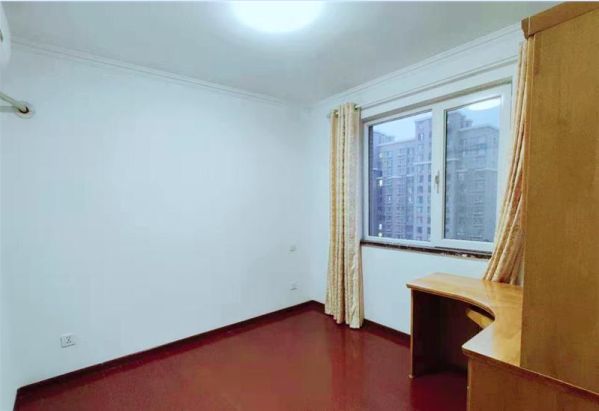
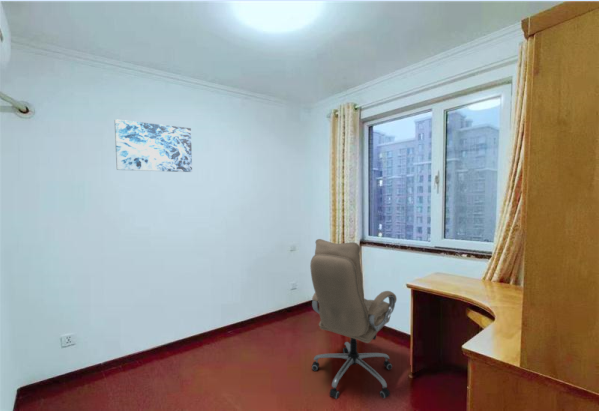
+ office chair (352, 306)
+ wall art (156, 147)
